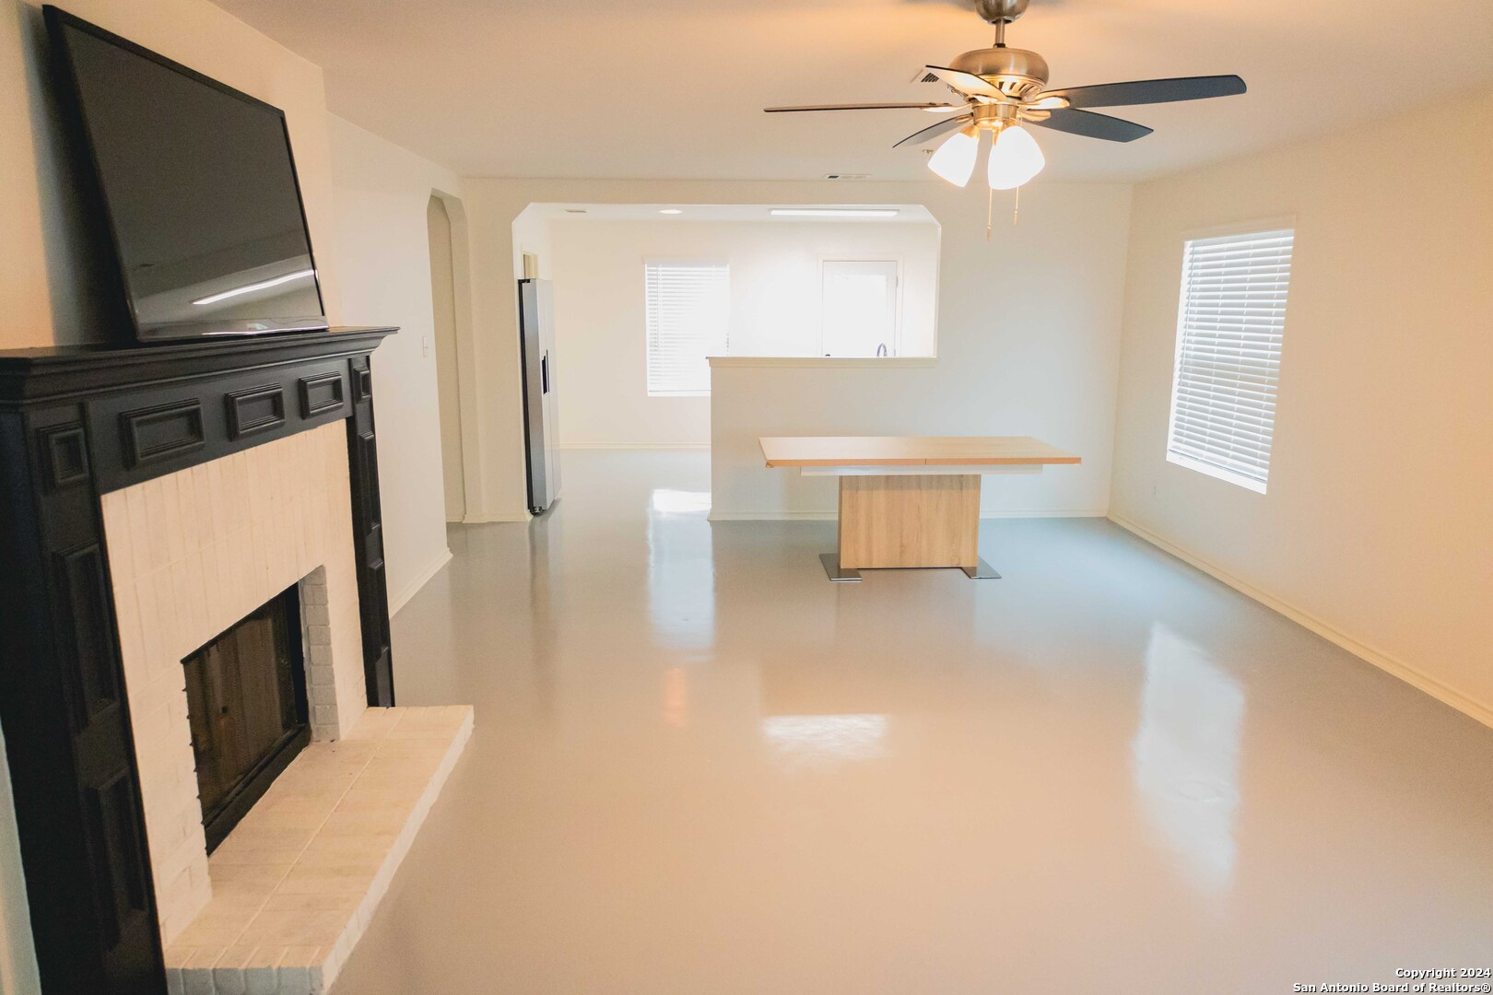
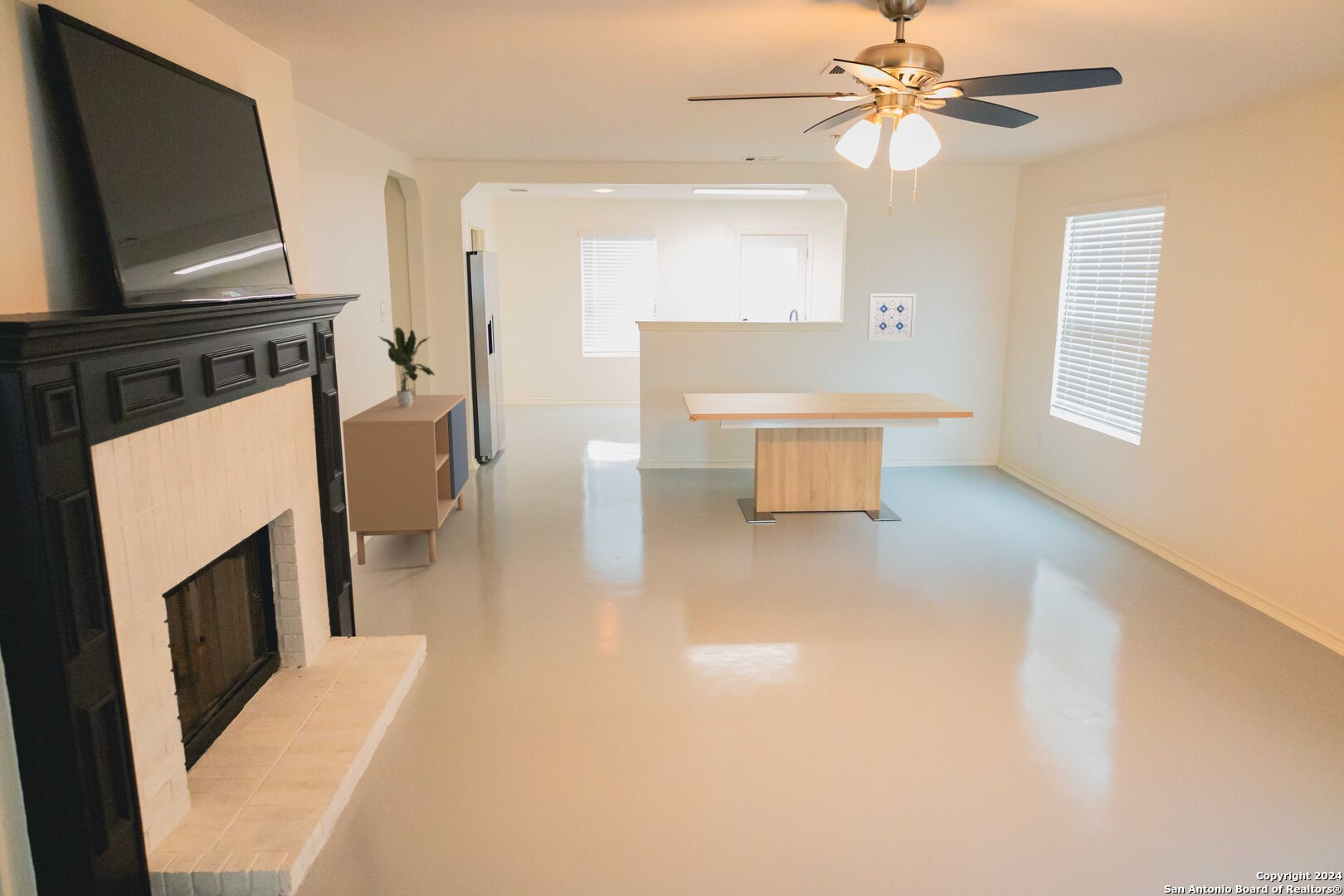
+ wall art (891, 317)
+ storage cabinet (415, 471)
+ potted plant (407, 367)
